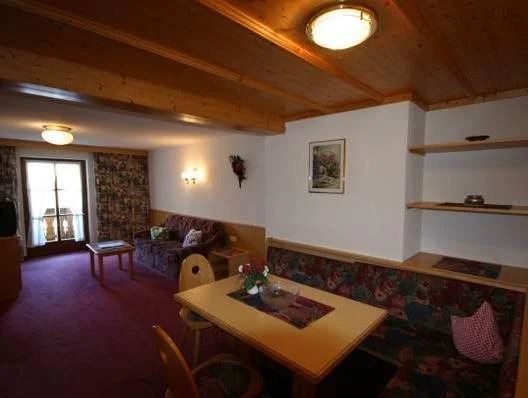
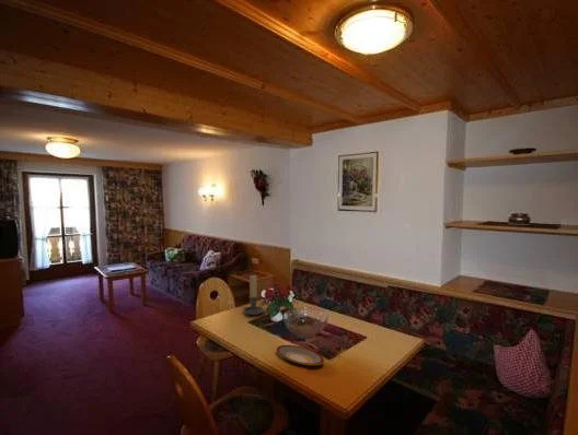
+ candle holder (252, 294)
+ plate (299, 356)
